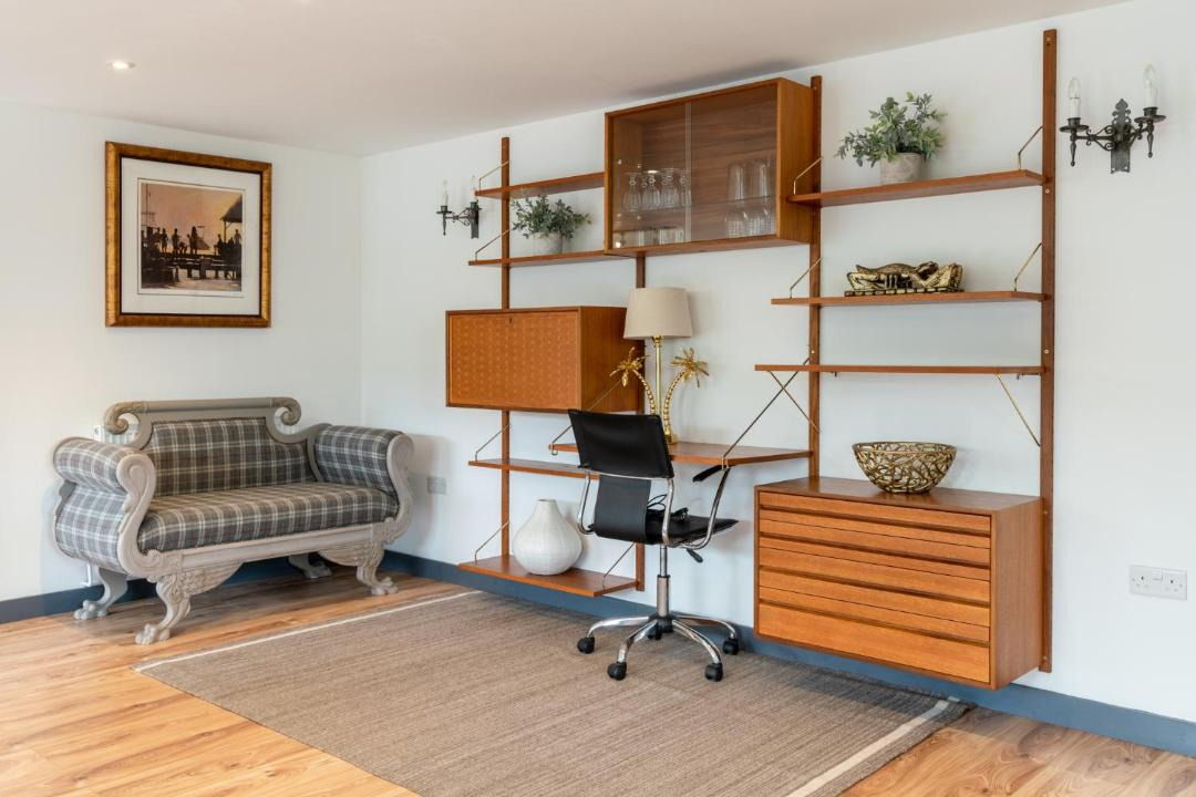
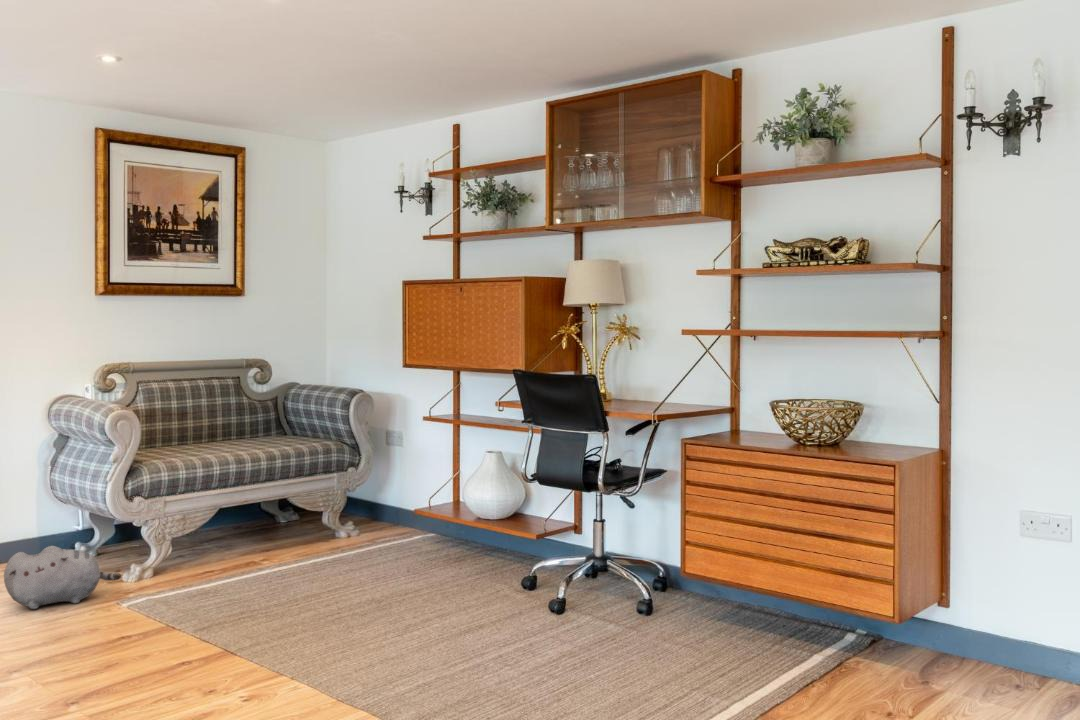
+ plush toy (63, 572)
